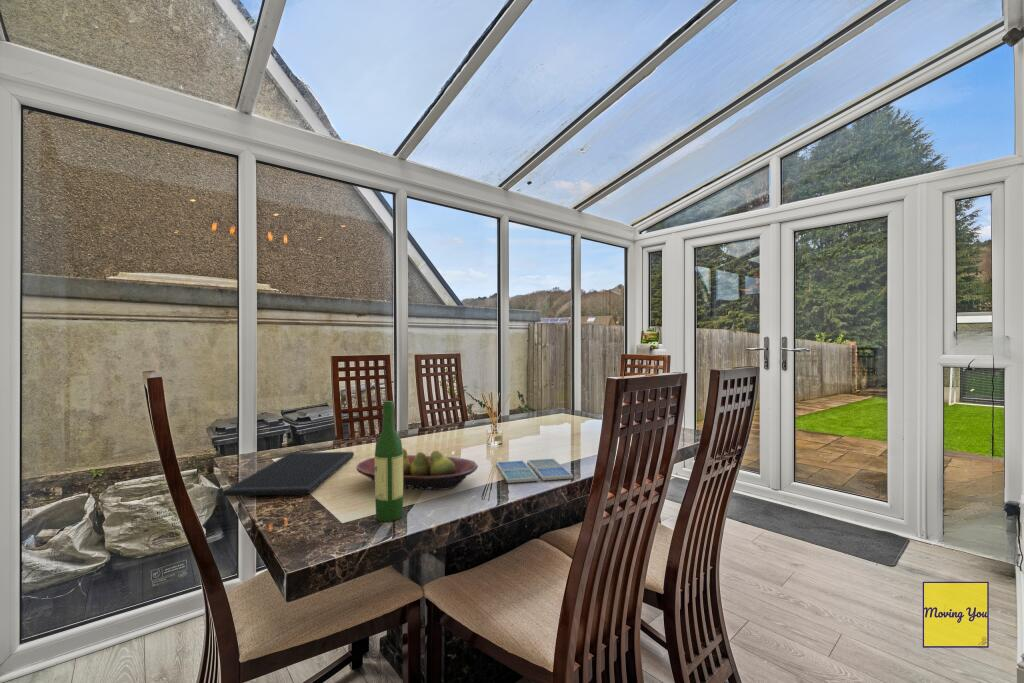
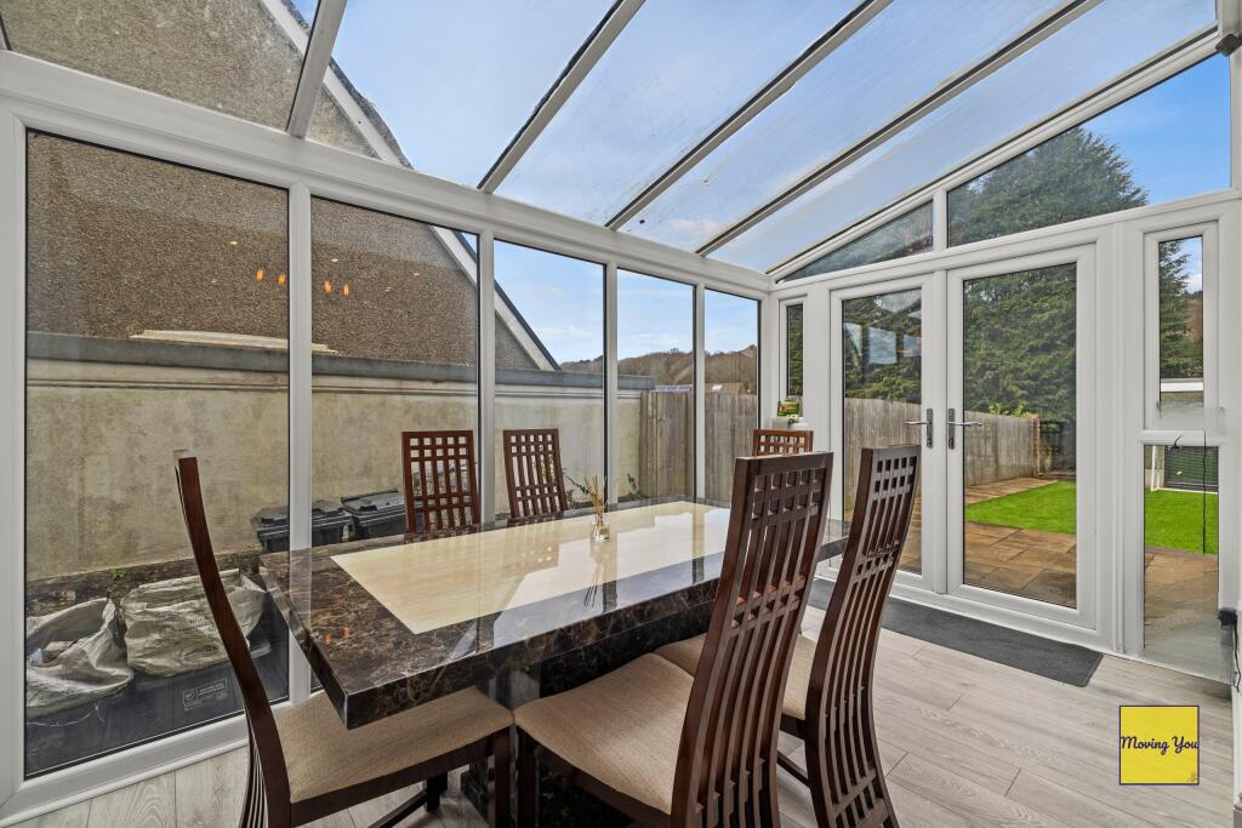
- cutting board (297, 470)
- fruit bowl (417, 466)
- wine bottle (388, 459)
- drink coaster (533, 469)
